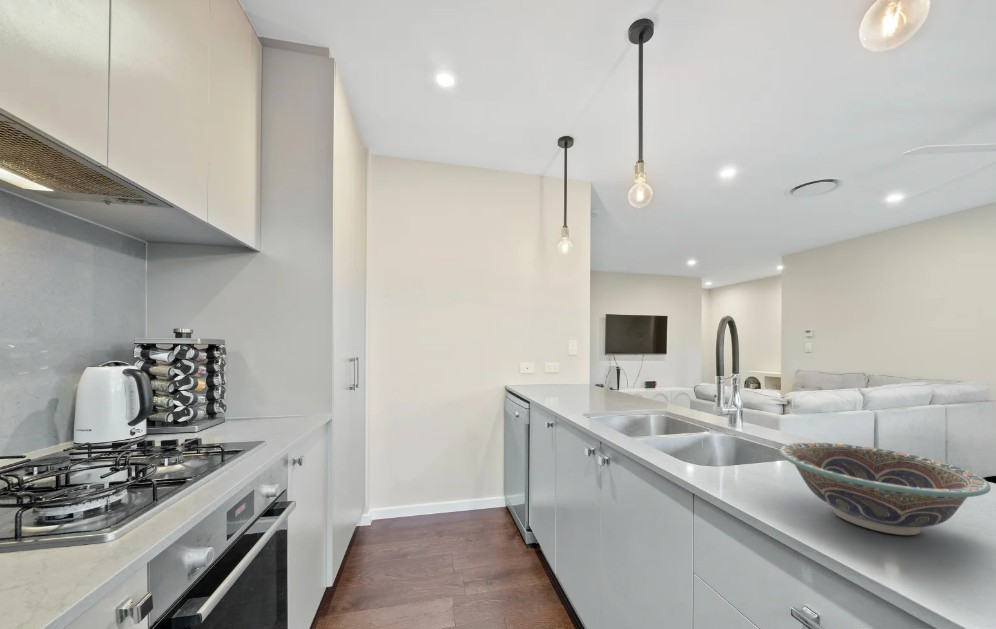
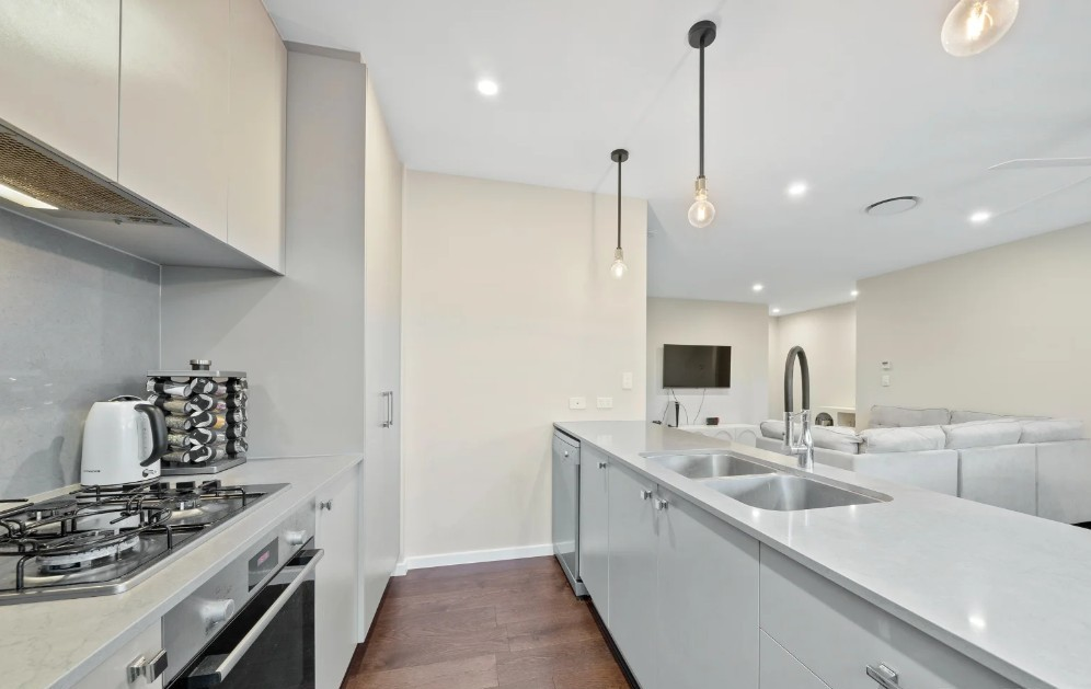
- decorative bowl (870, 488)
